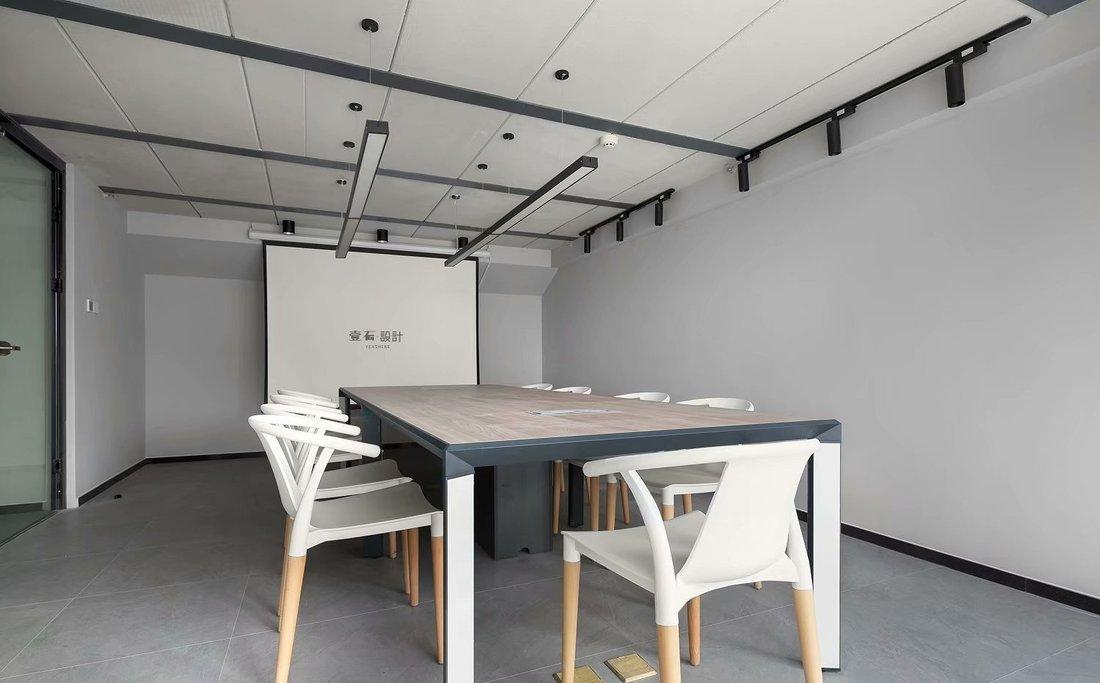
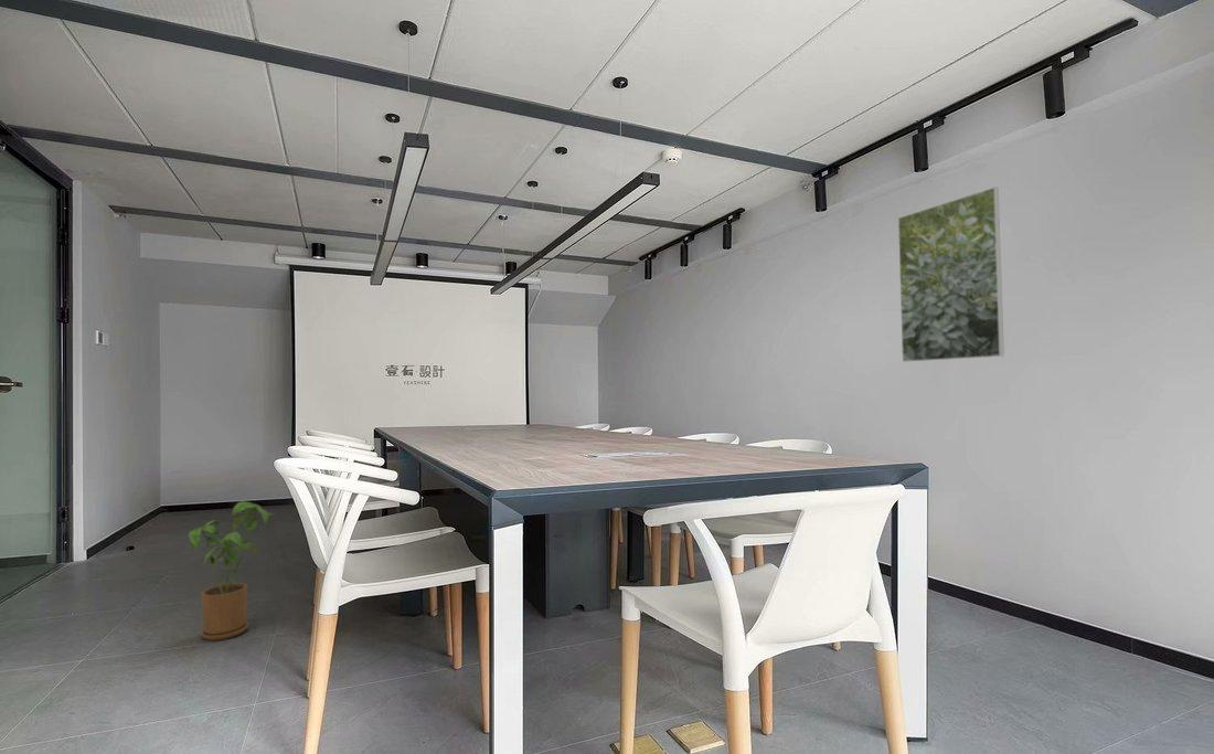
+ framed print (946, 280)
+ house plant (228, 570)
